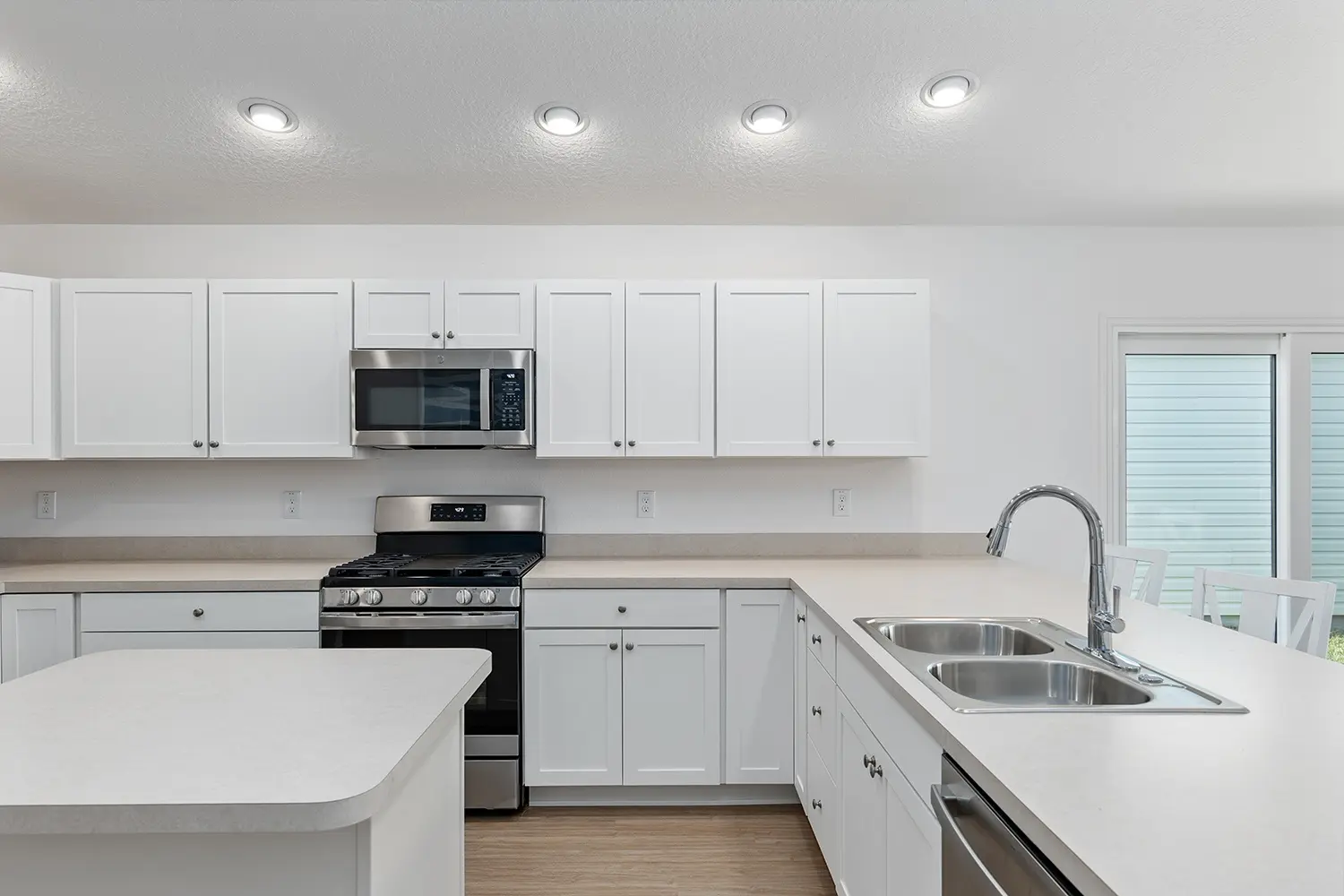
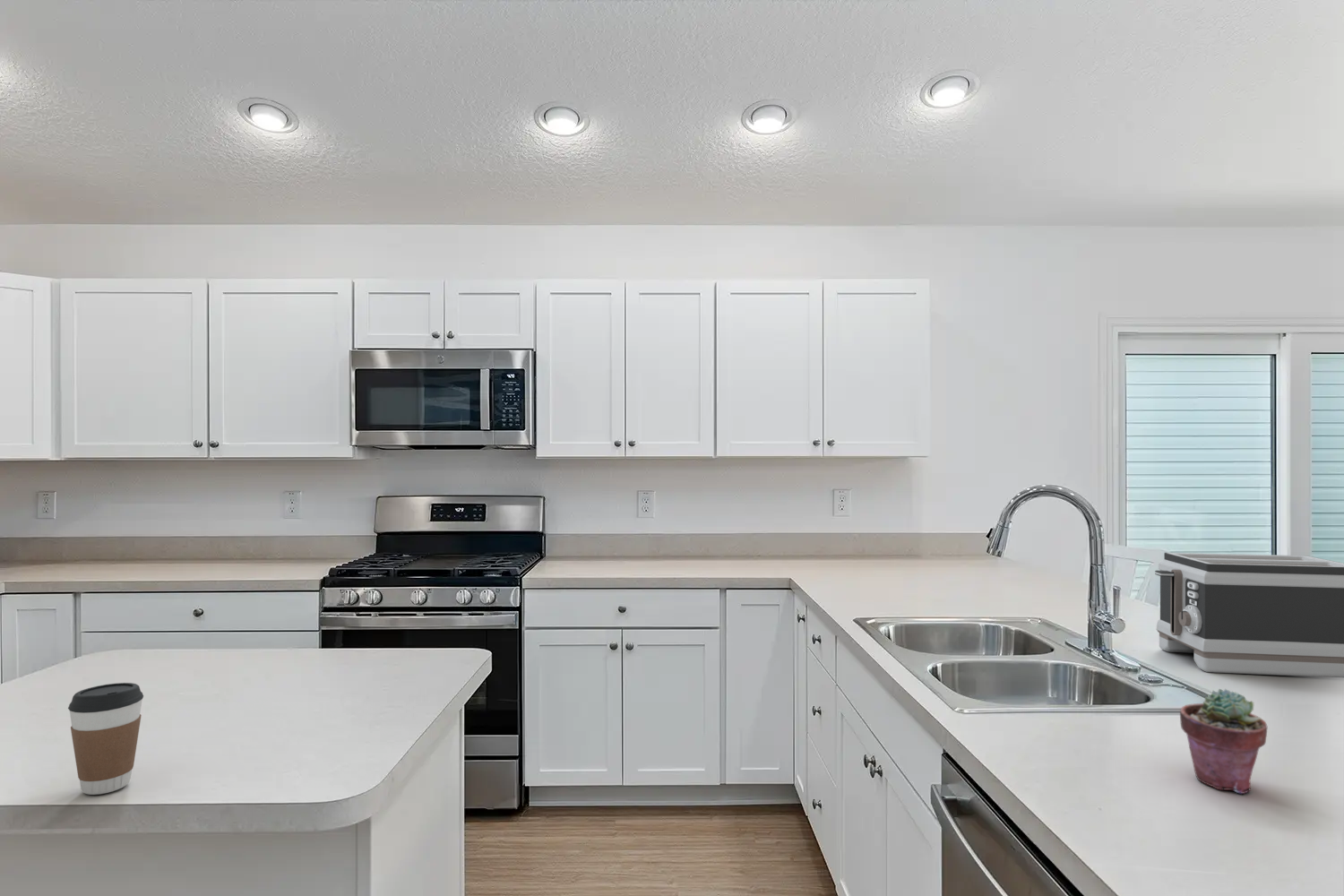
+ potted succulent (1222, 735)
+ coffee cup (106, 737)
+ toaster (1247, 611)
